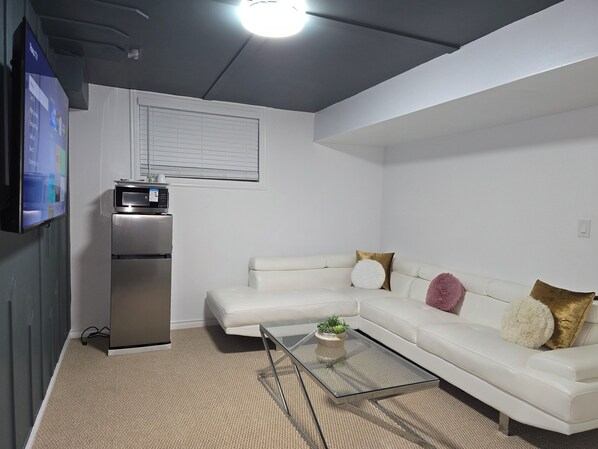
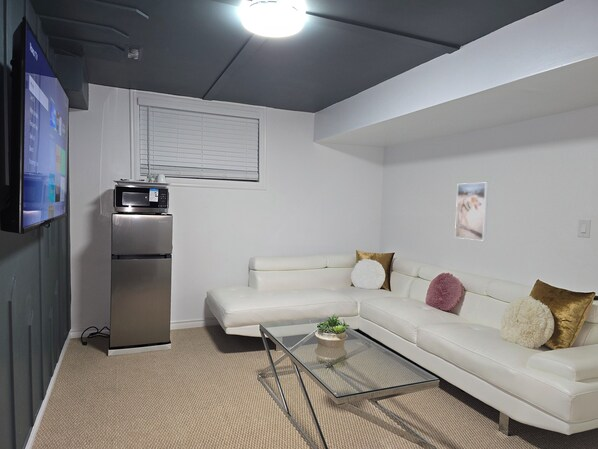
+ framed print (471, 211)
